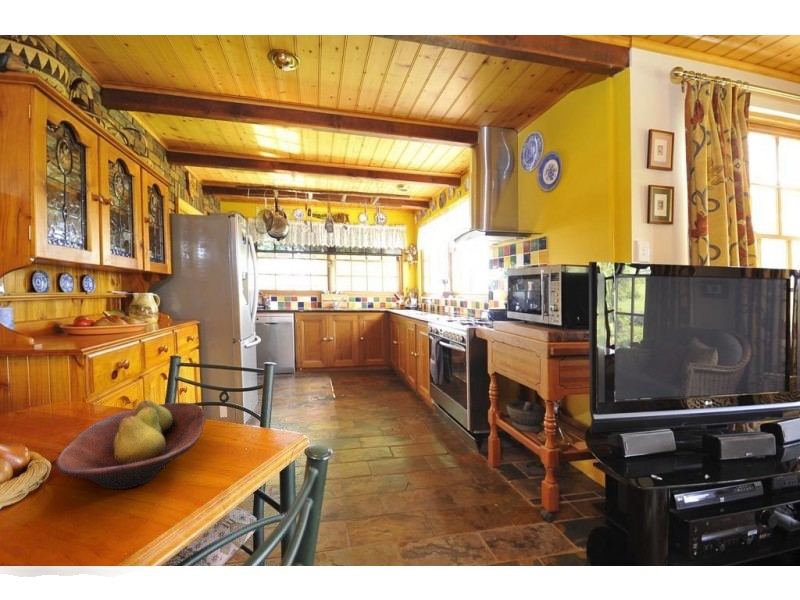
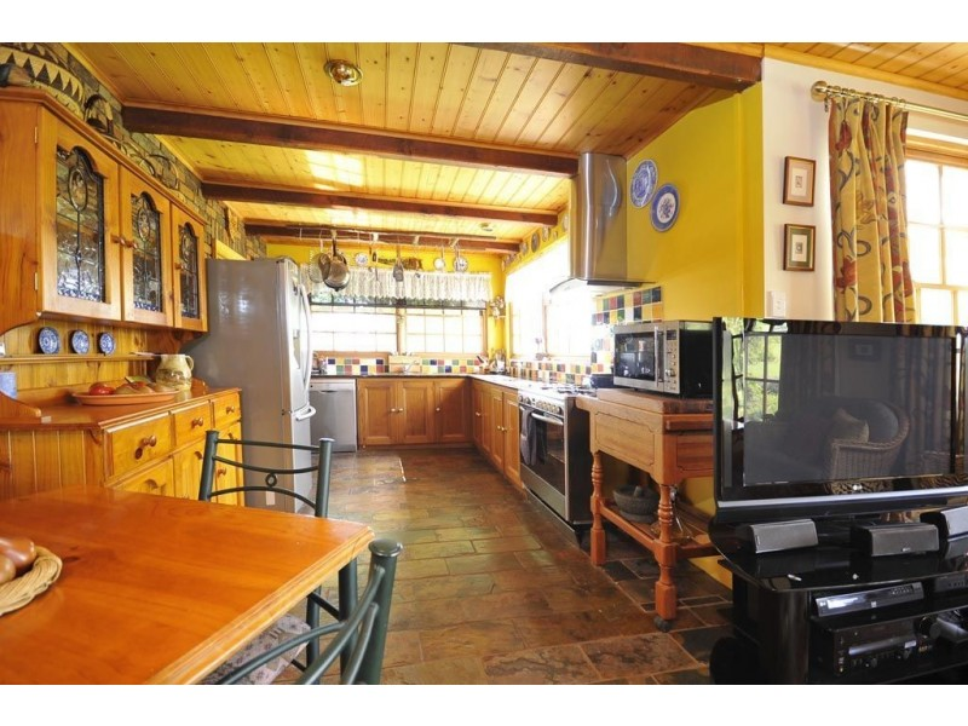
- fruit bowl (142, 432)
